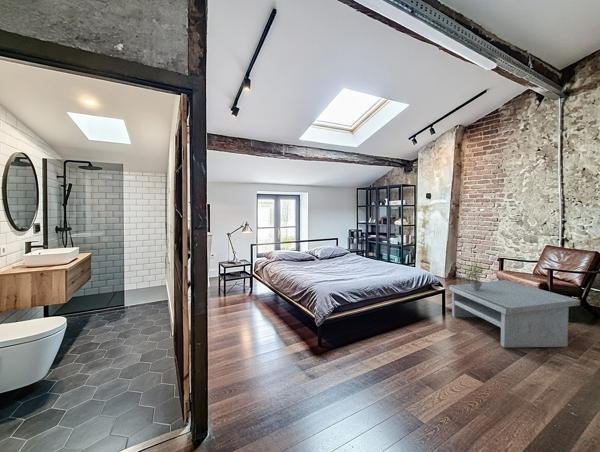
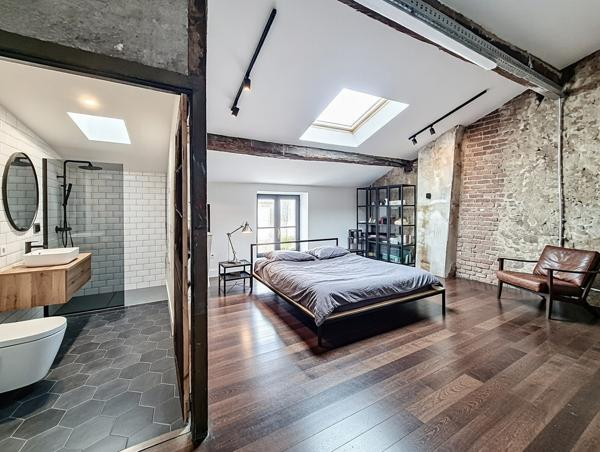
- potted plant (474, 271)
- coffee table (504, 308)
